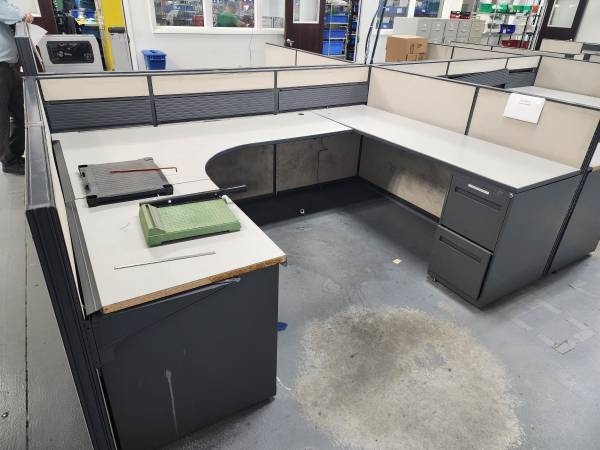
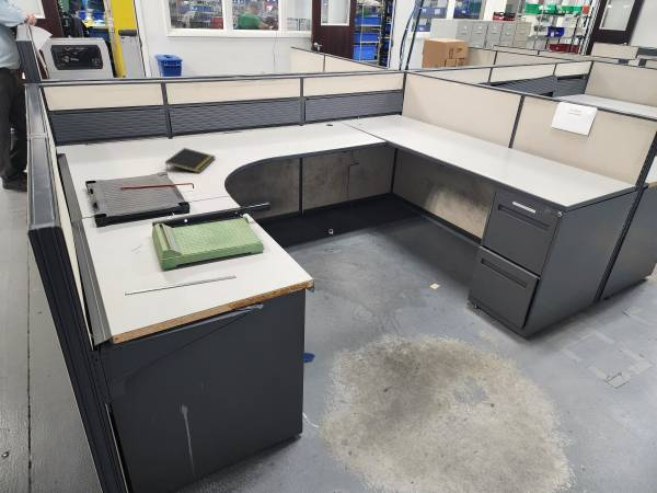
+ notepad (191, 159)
